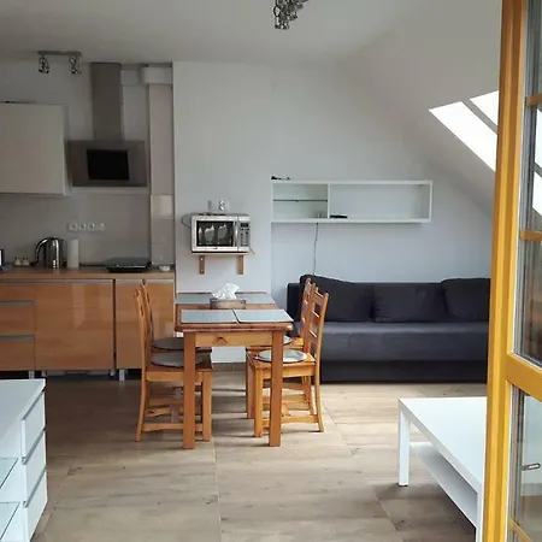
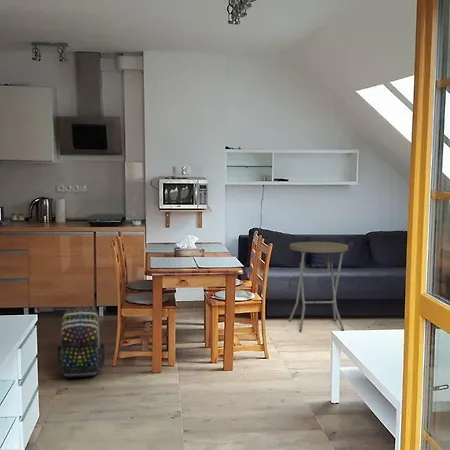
+ backpack (80, 342)
+ side table (317, 272)
